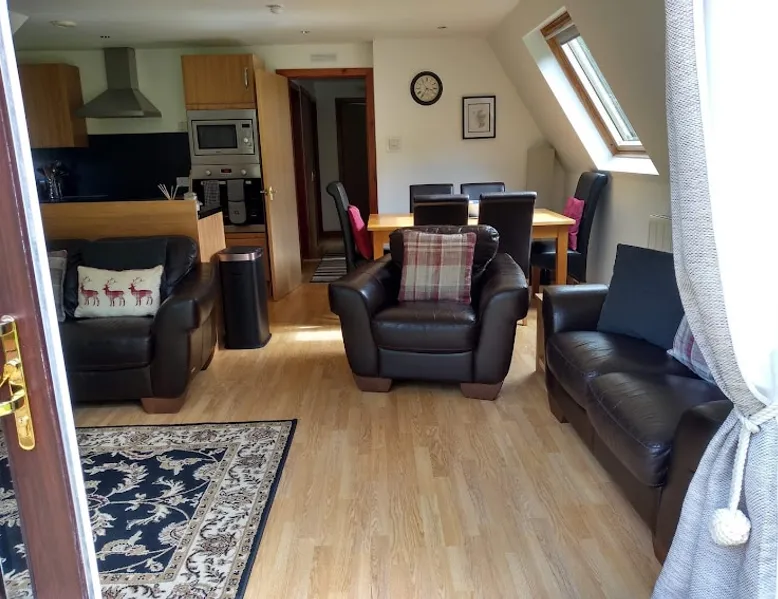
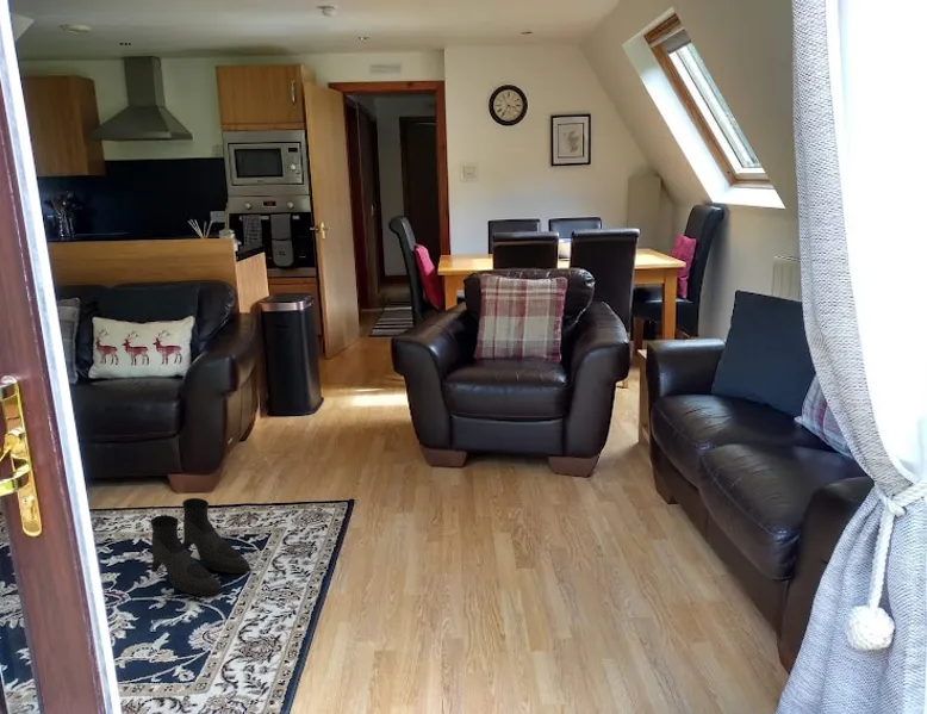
+ boots (197, 542)
